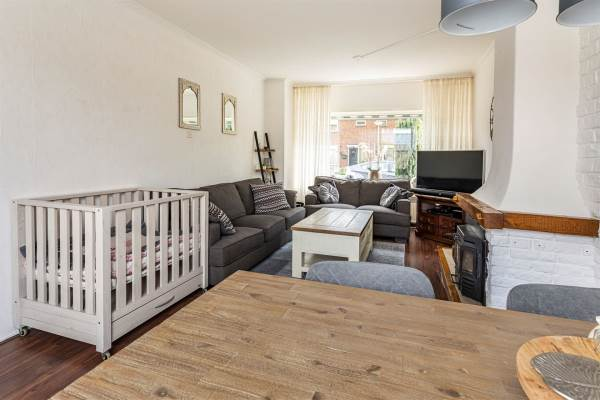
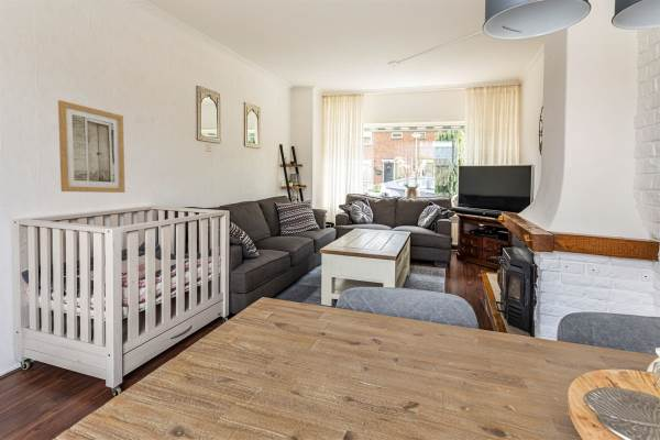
+ wall art (95, 151)
